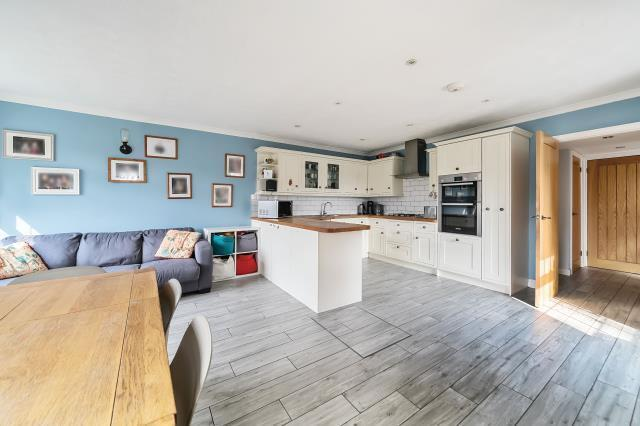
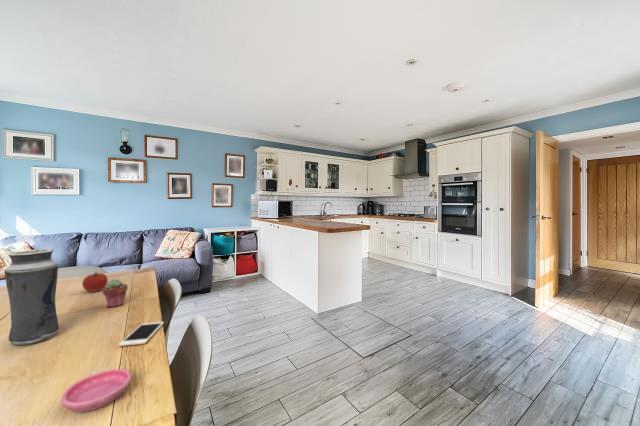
+ saucer (98, 390)
+ vase (33, 294)
+ potted succulent (115, 291)
+ cell phone (143, 332)
+ apple (95, 281)
